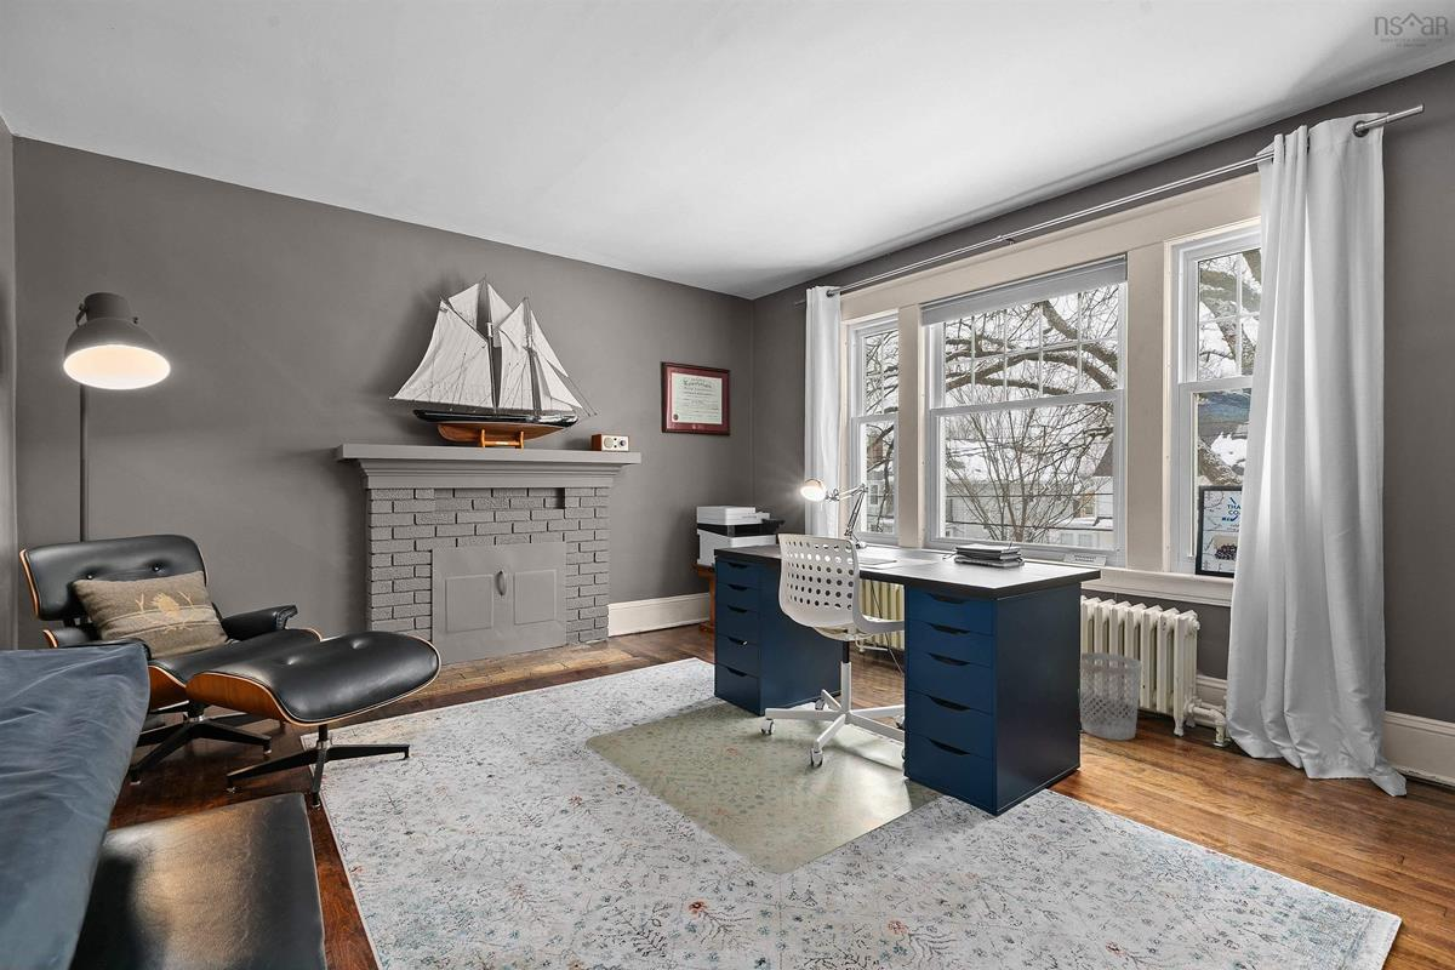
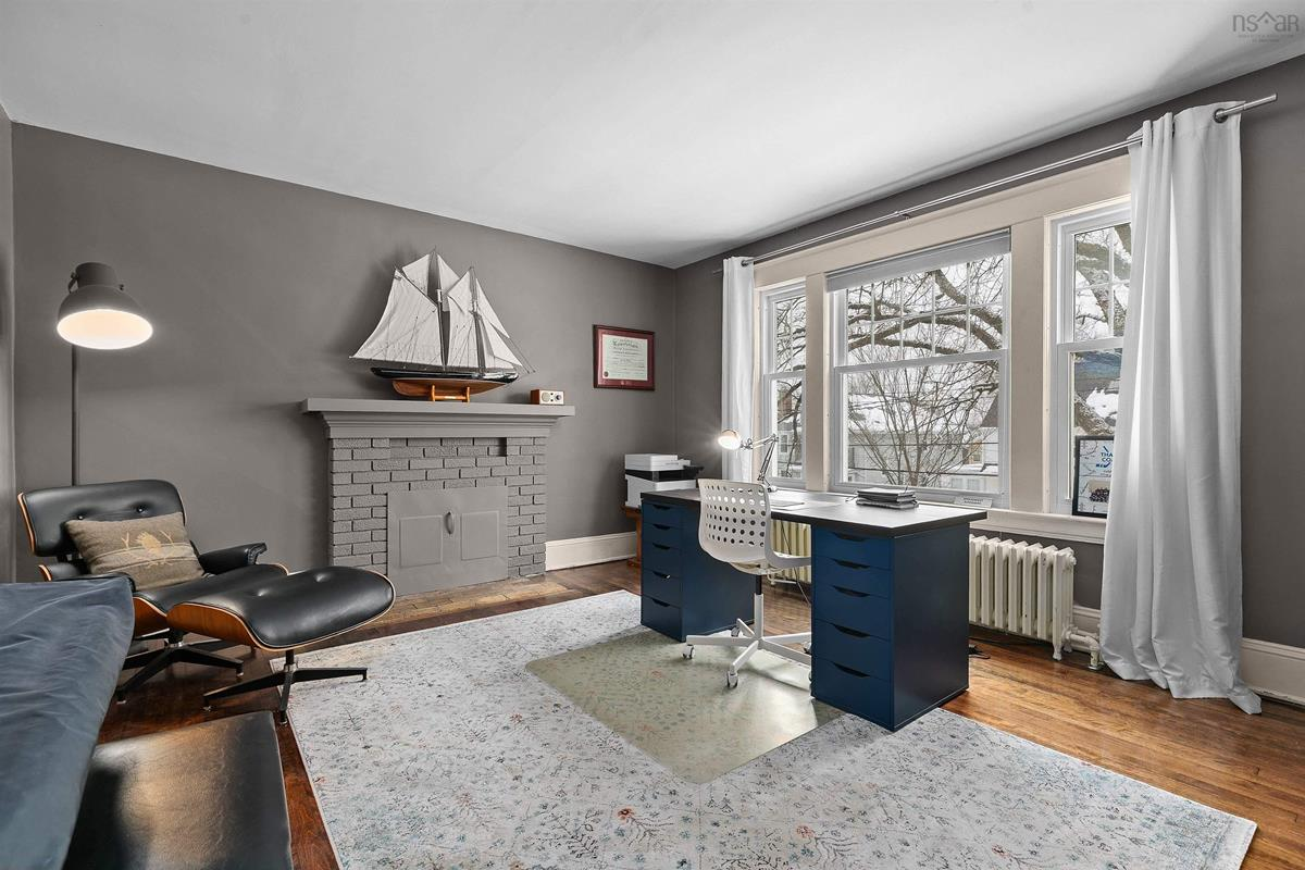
- wastebasket (1107, 696)
